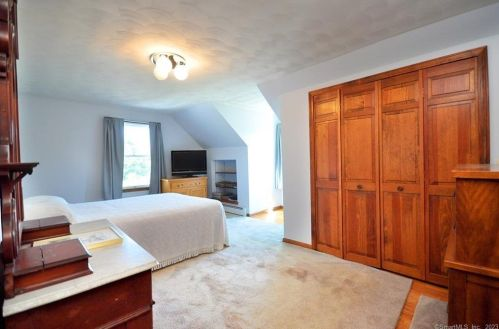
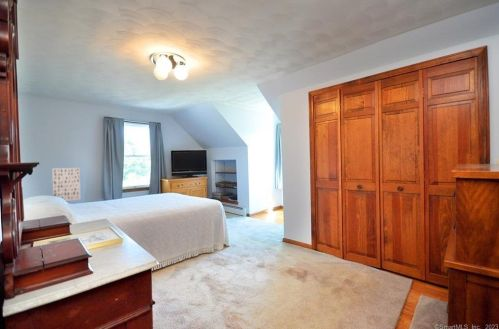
+ wall art (66, 184)
